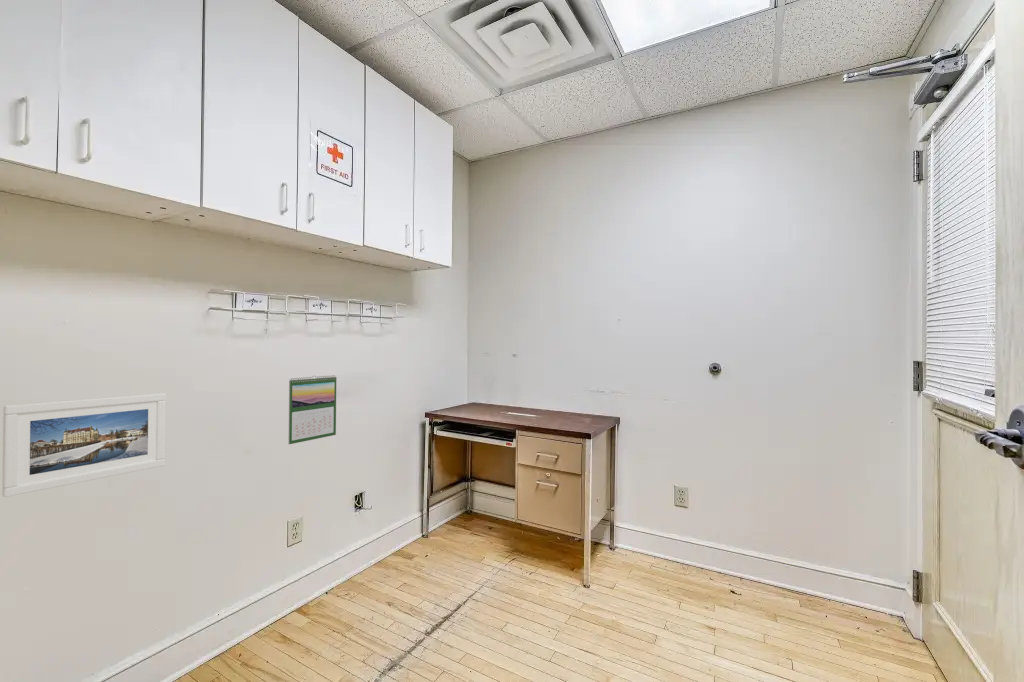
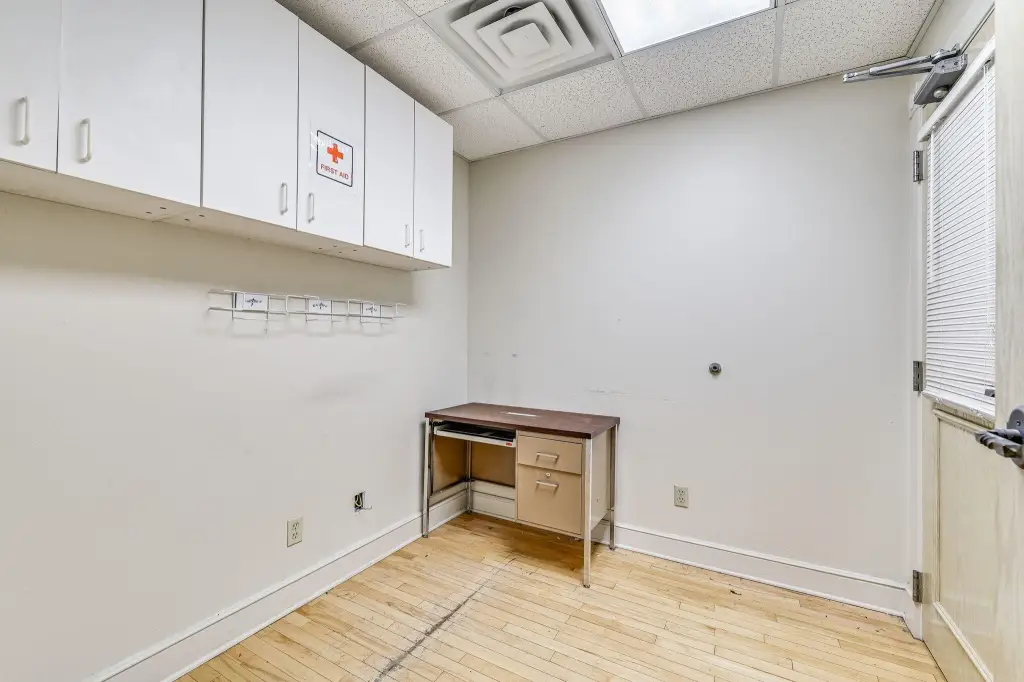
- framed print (93, 438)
- calendar (313, 407)
